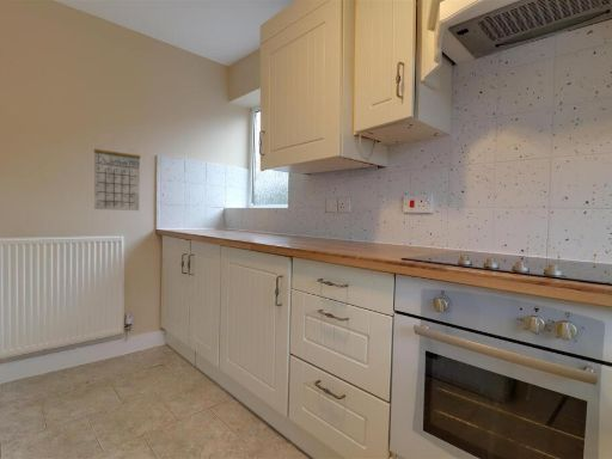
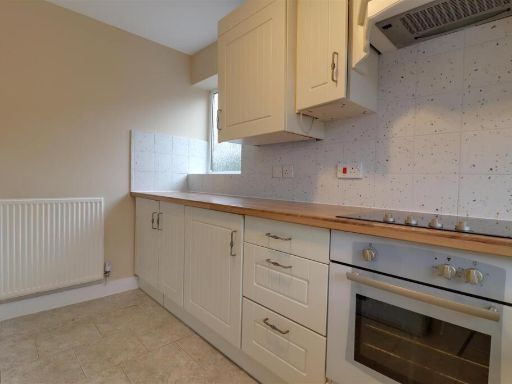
- calendar (117, 173)
